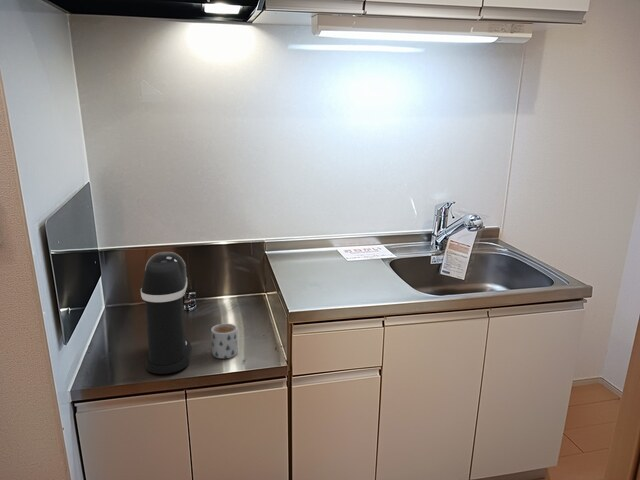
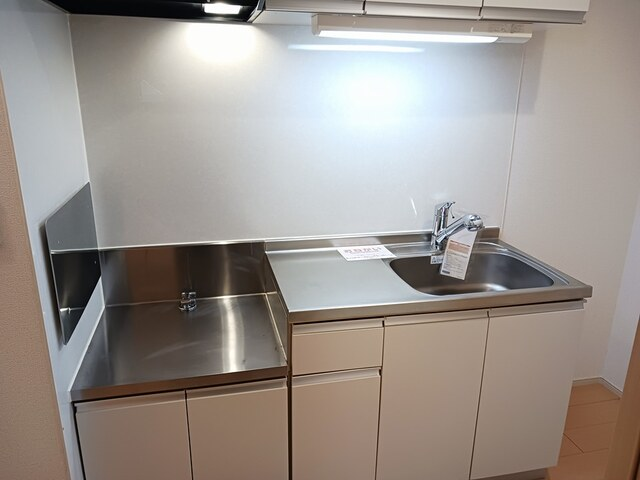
- mug (225, 338)
- coffee maker (166, 308)
